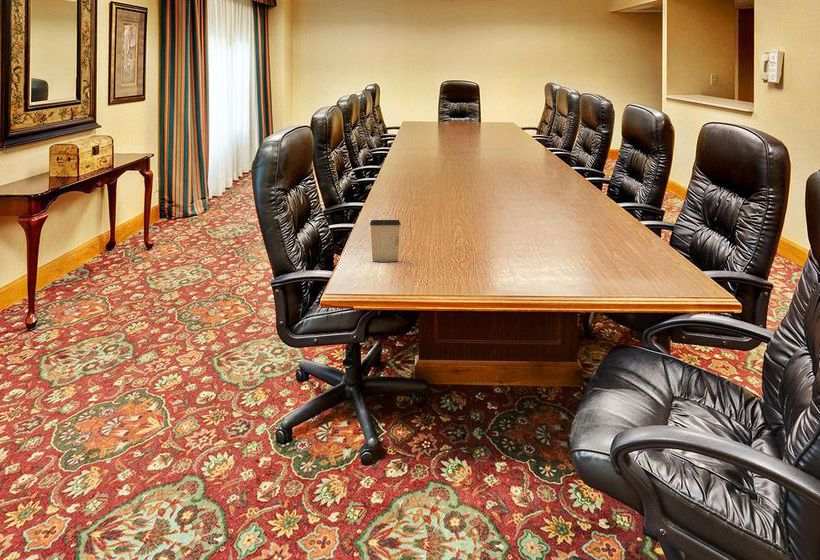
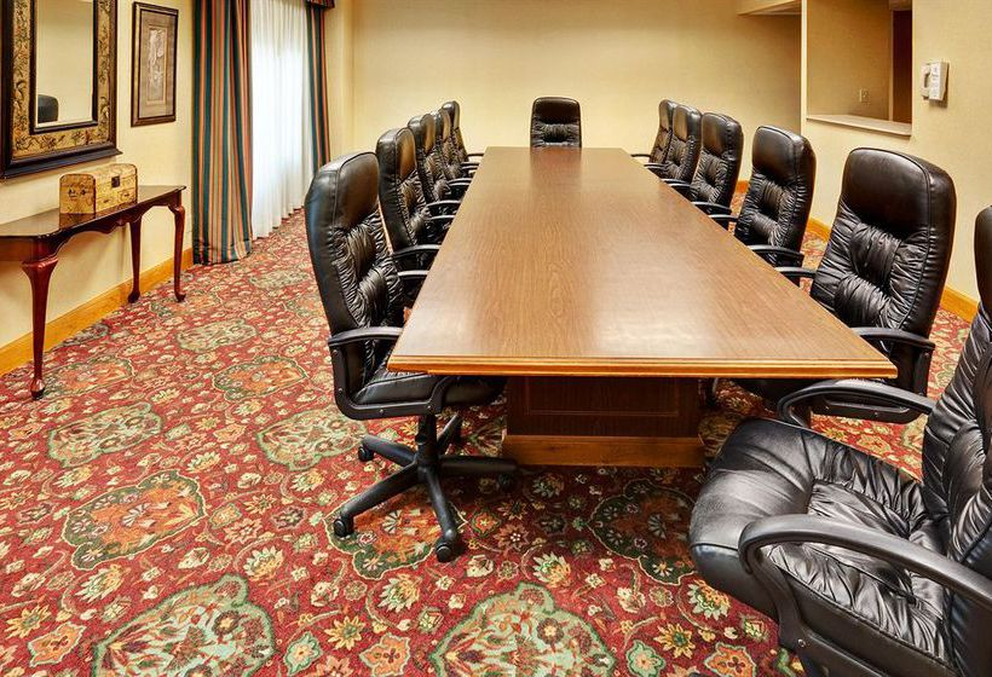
- cup (385, 240)
